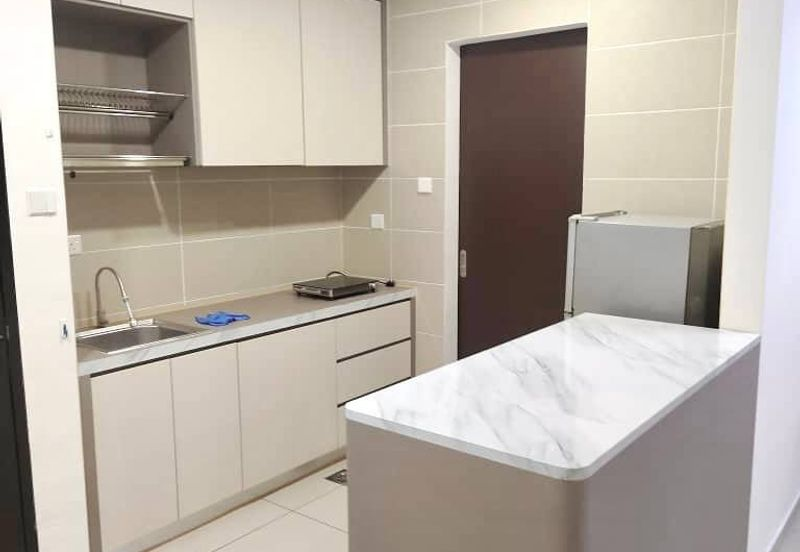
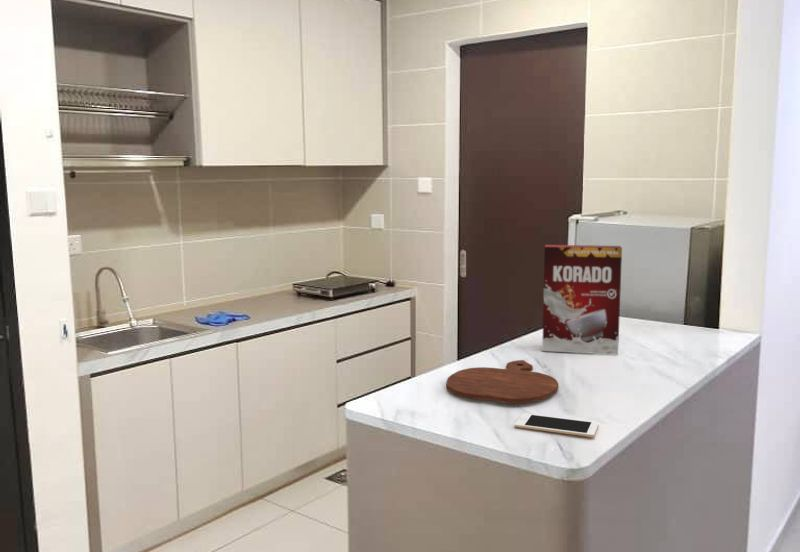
+ cutting board (506, 378)
+ cereal box (581, 298)
+ cell phone (556, 424)
